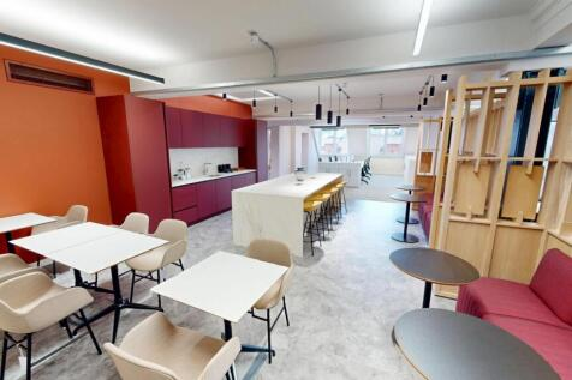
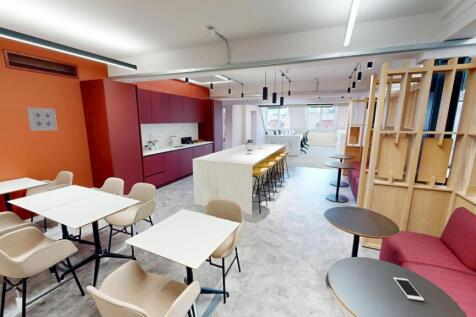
+ wall art (43, 119)
+ cell phone (407, 288)
